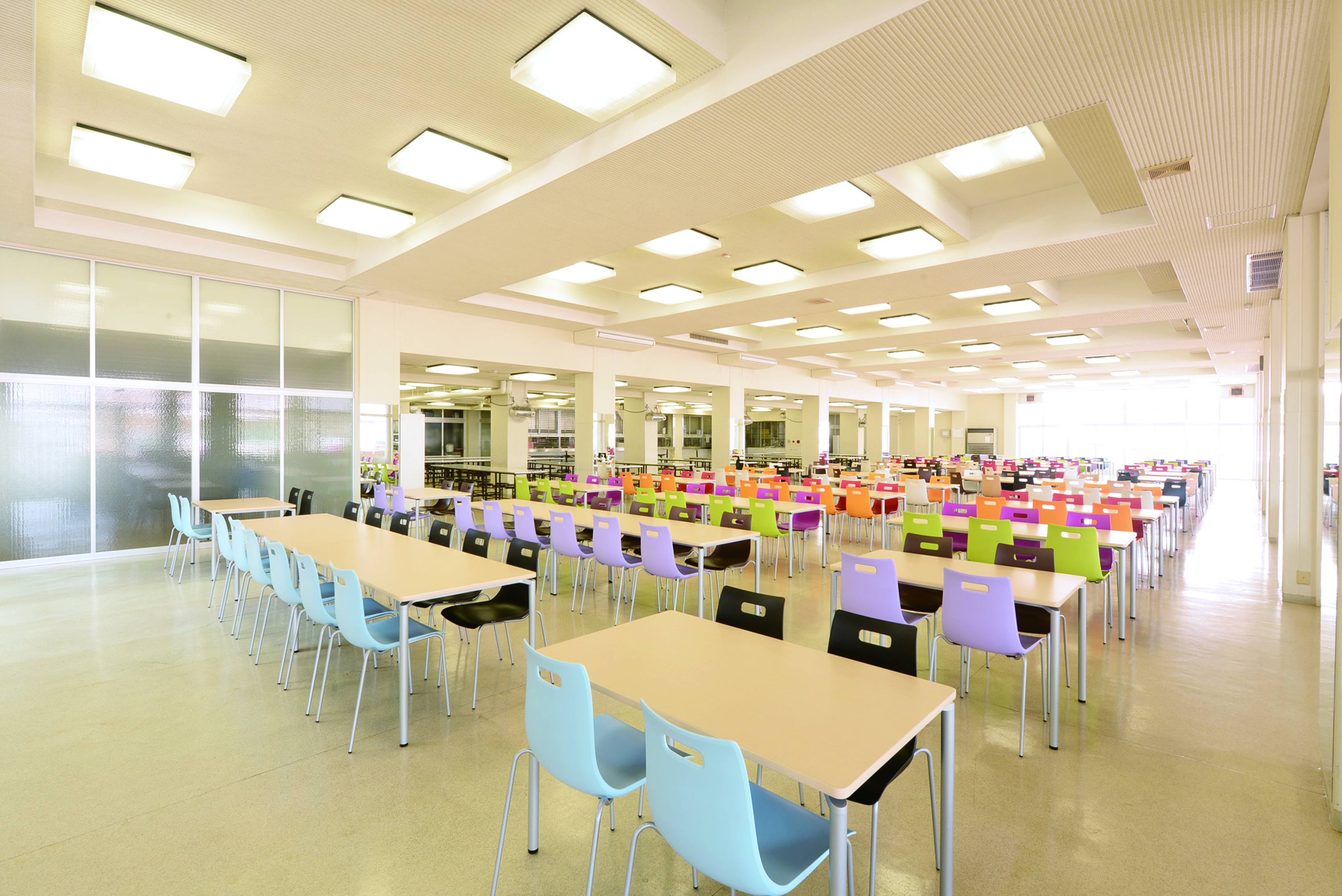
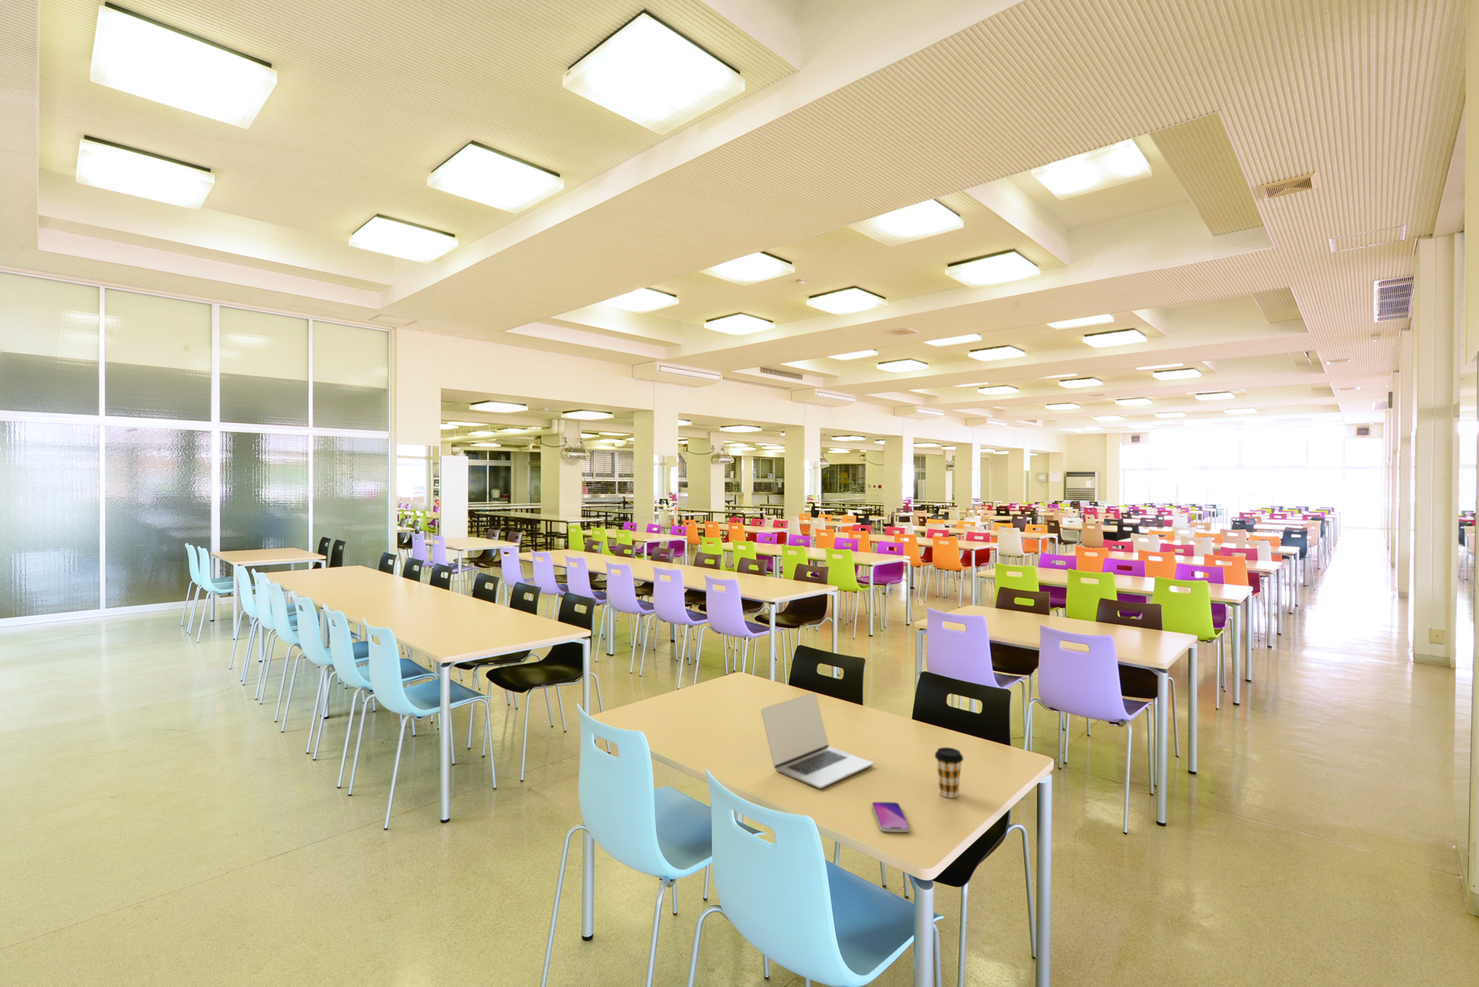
+ coffee cup (949, 772)
+ smartphone (890, 816)
+ laptop (817, 737)
